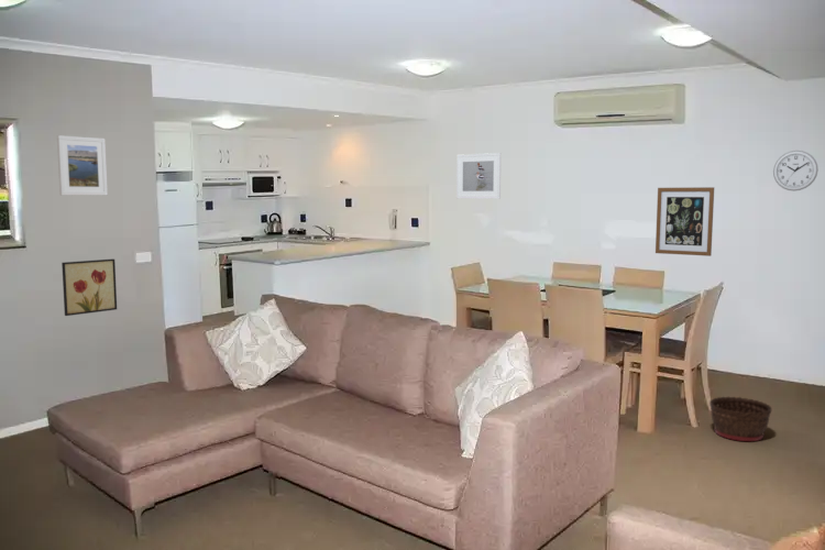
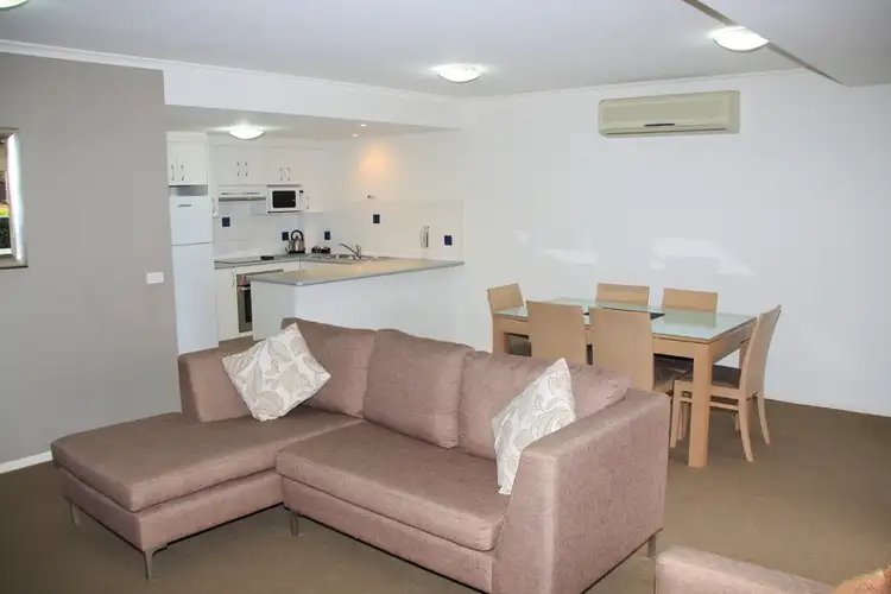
- wall art (89, 286)
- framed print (82, 166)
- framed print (477, 176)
- wall clock (794, 170)
- wall art (683, 221)
- basket (739, 419)
